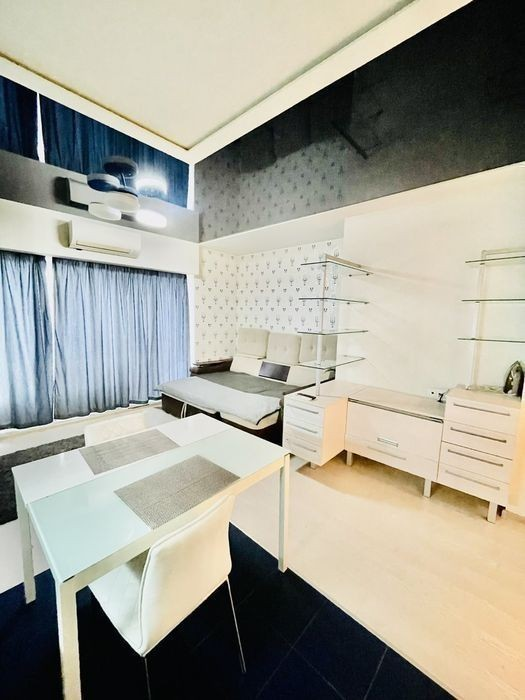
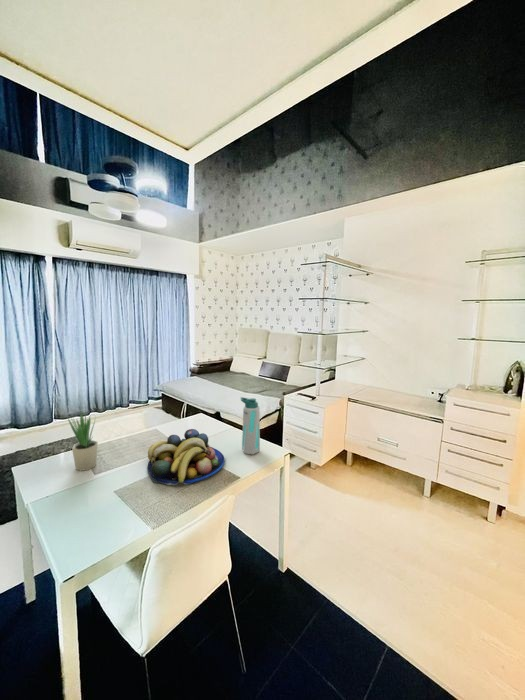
+ fruit bowl (187, 450)
+ water bottle (249, 425)
+ potted plant (82, 436)
